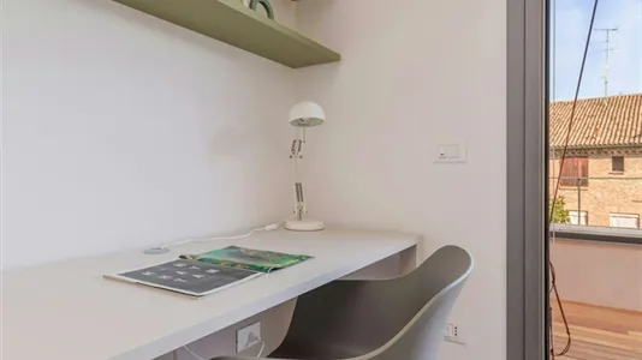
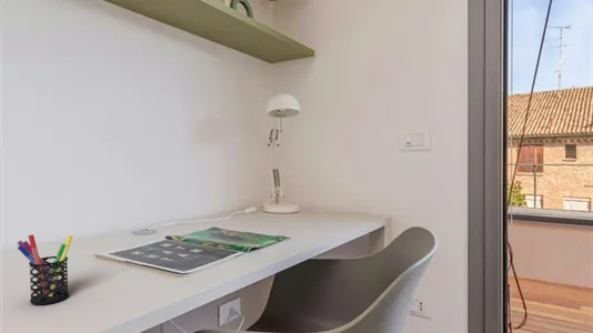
+ pen holder (49, 265)
